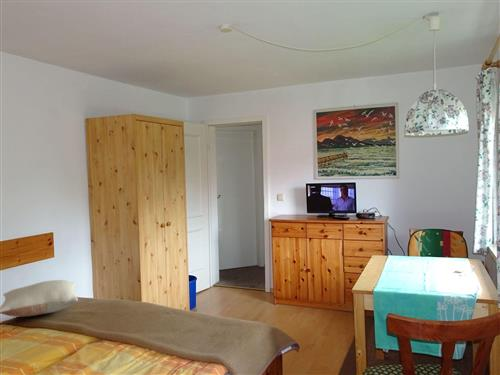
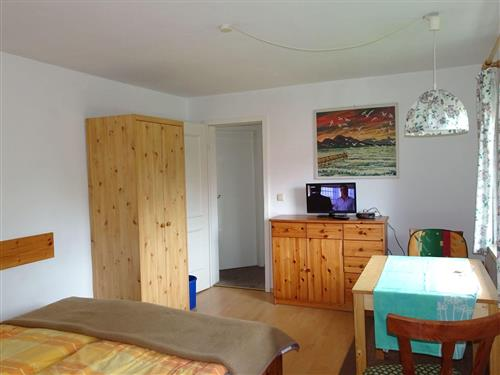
- pillow (39, 297)
